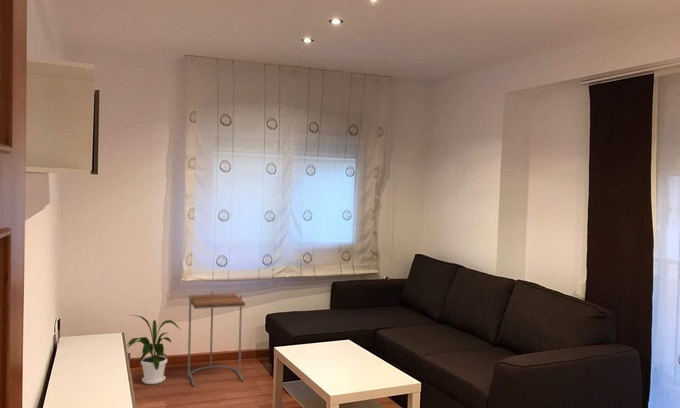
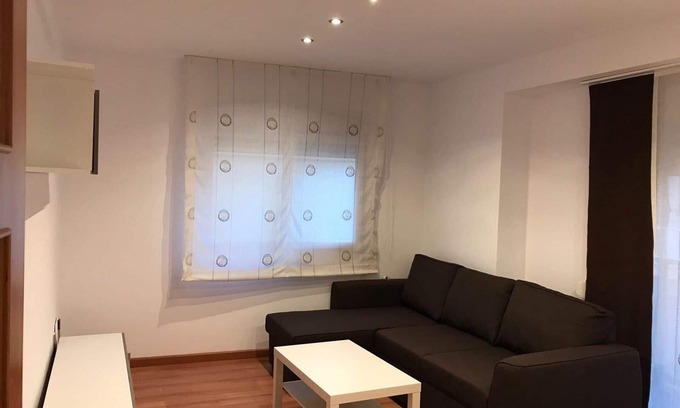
- side table (212, 333)
- house plant (152, 347)
